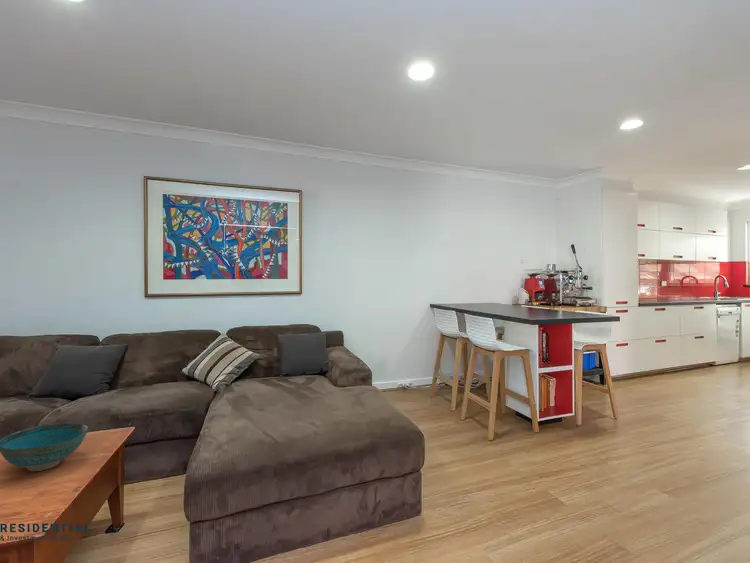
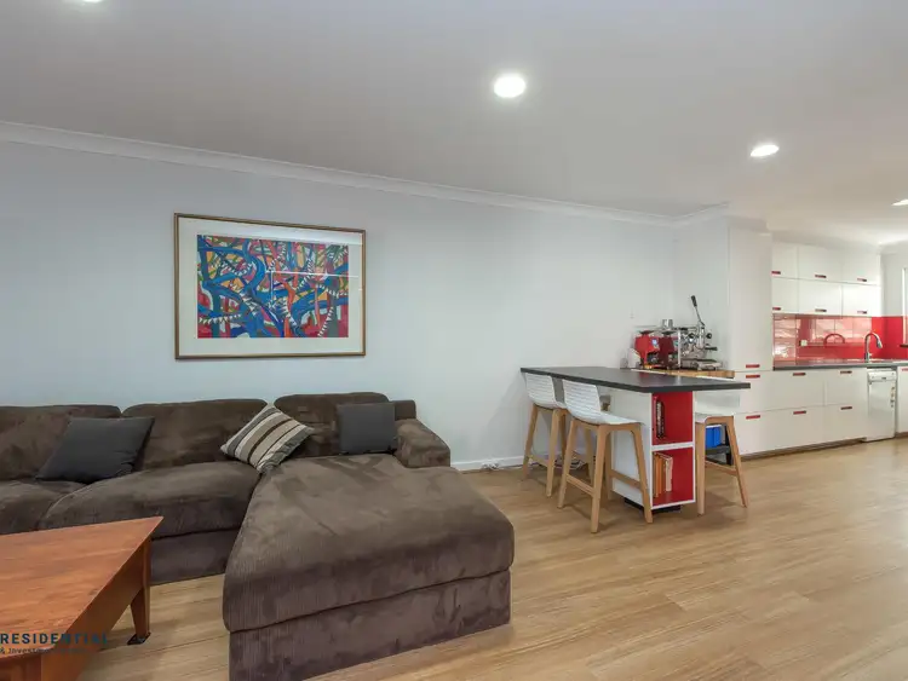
- bowl (45, 449)
